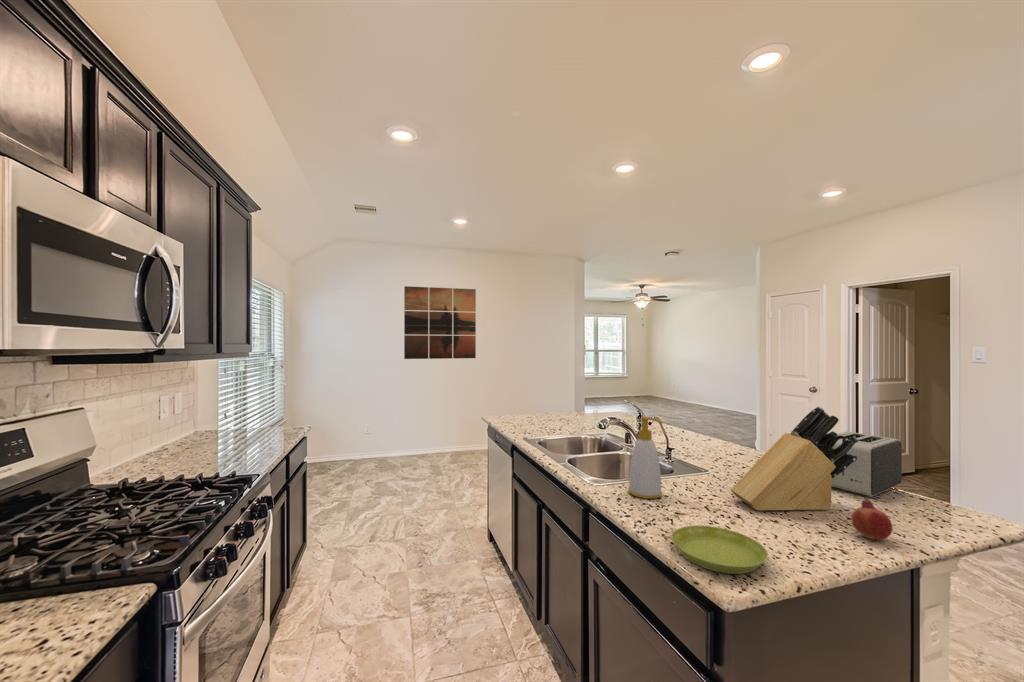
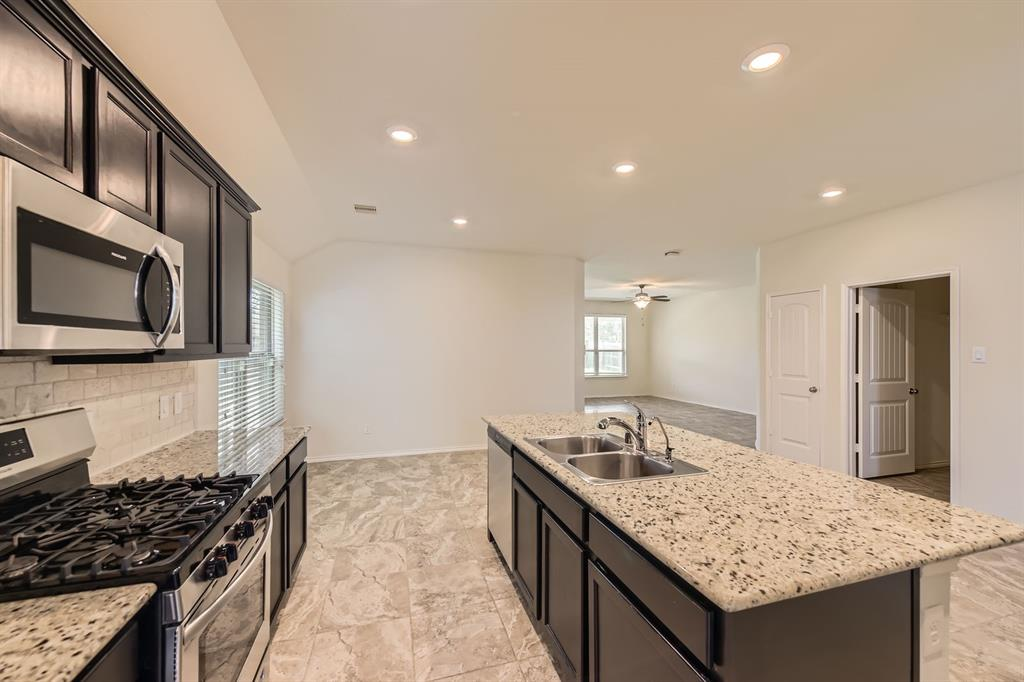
- saucer (717, 549)
- knife block (793, 456)
- wall art (440, 323)
- toaster (857, 462)
- fruit (871, 520)
- soap bottle (645, 455)
